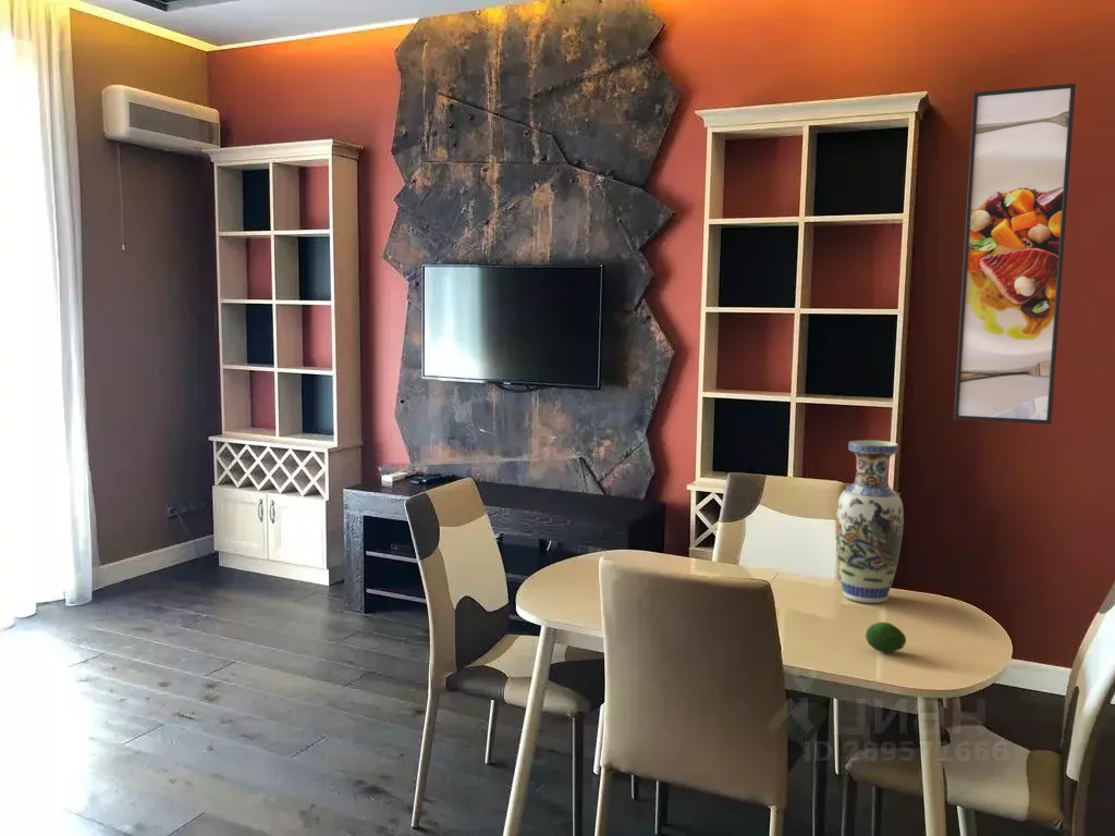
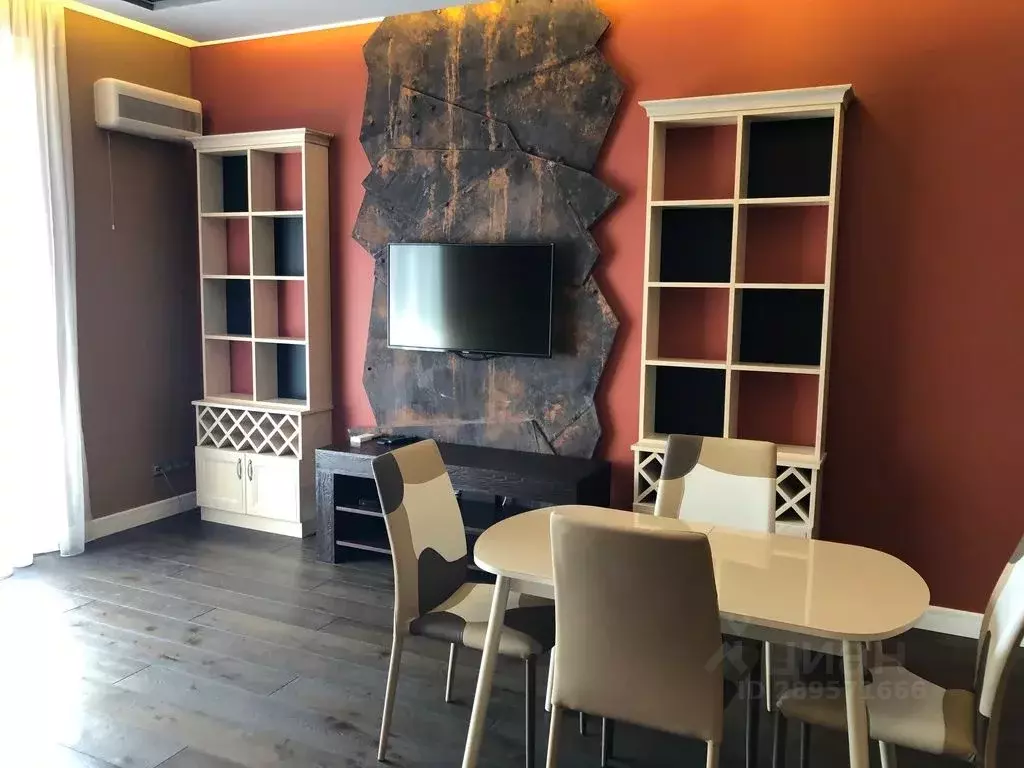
- fruit (885, 637)
- vase (869, 520)
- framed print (1012, 258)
